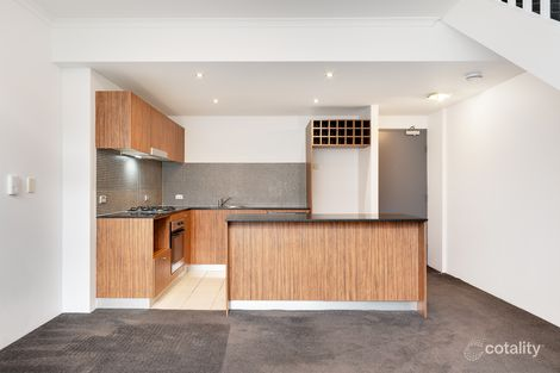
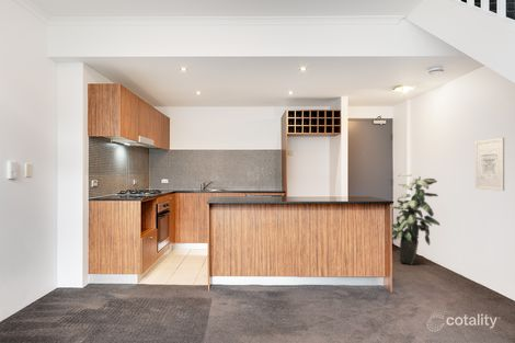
+ wall art (489, 164)
+ indoor plant (411, 218)
